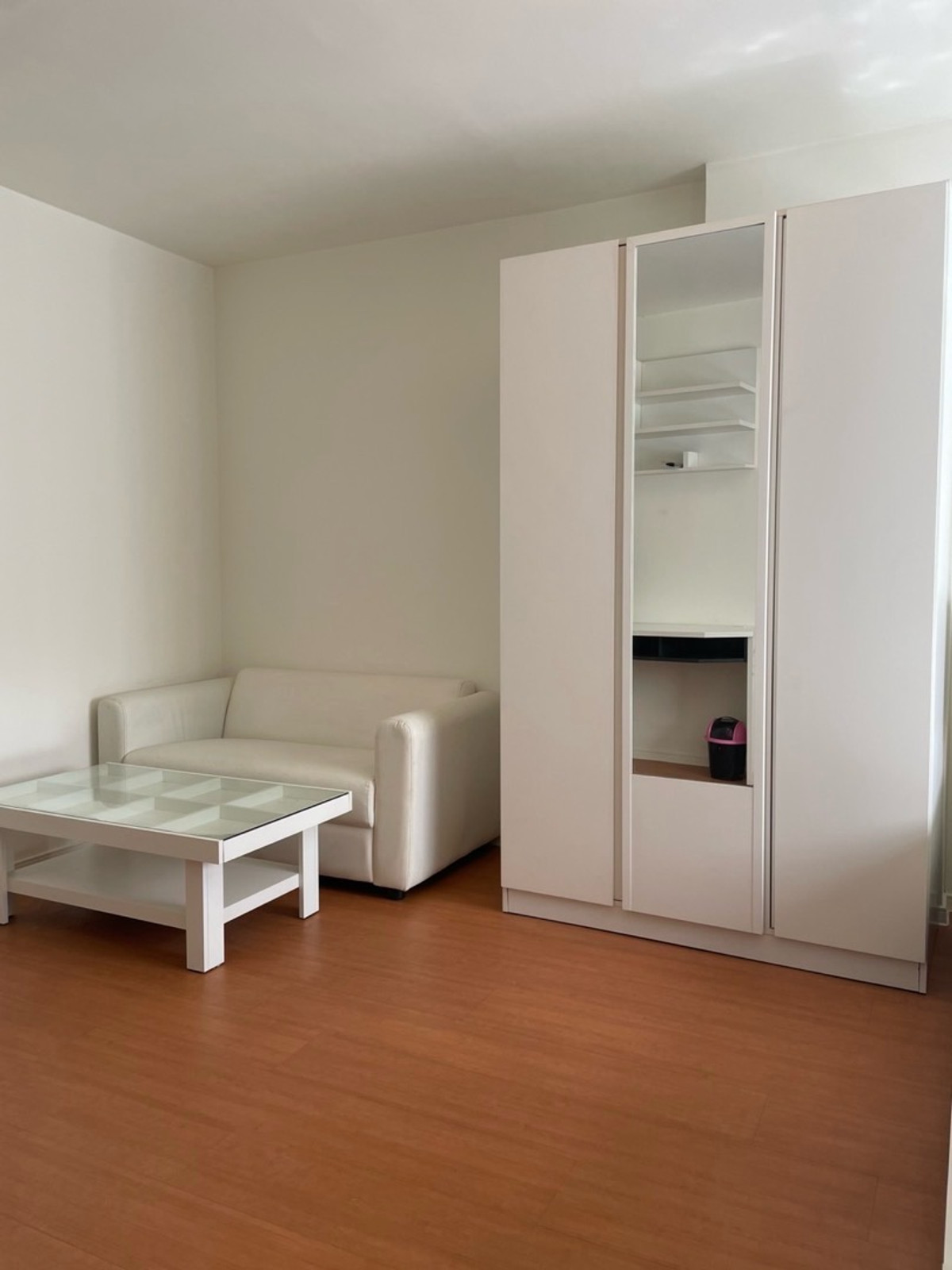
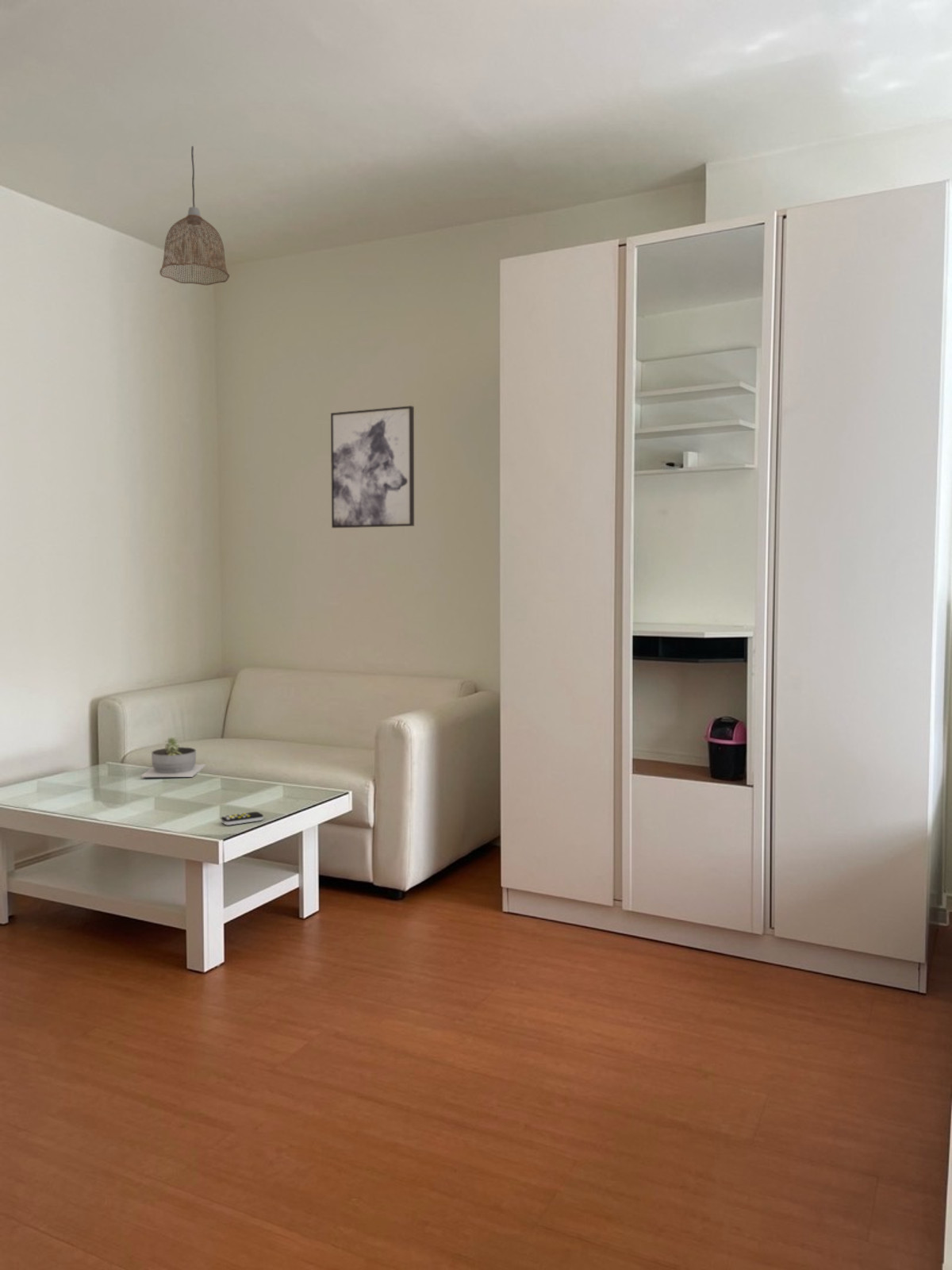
+ succulent planter (173, 753)
+ remote control (242, 818)
+ pendant lamp (194, 211)
+ wall art (371, 468)
